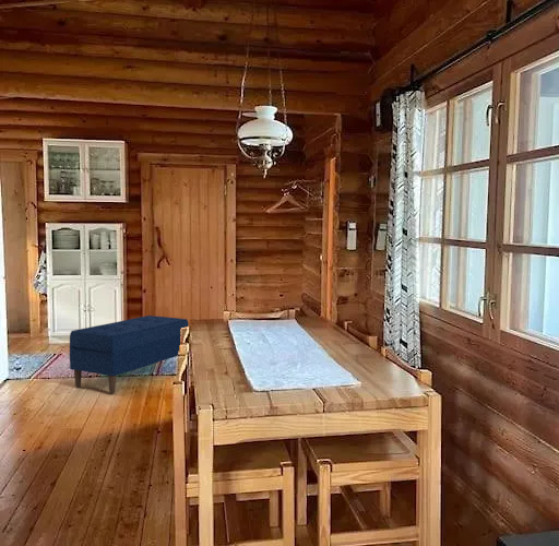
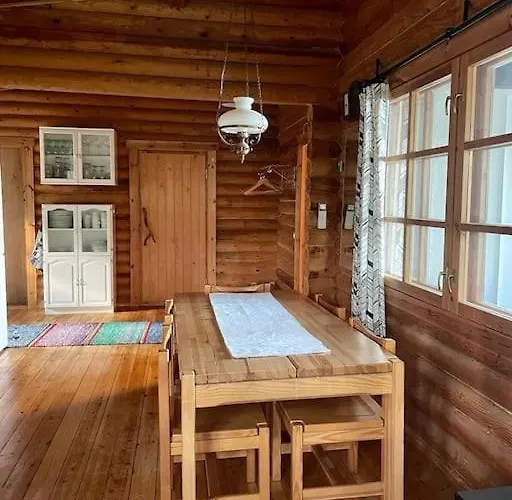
- bench (133, 351)
